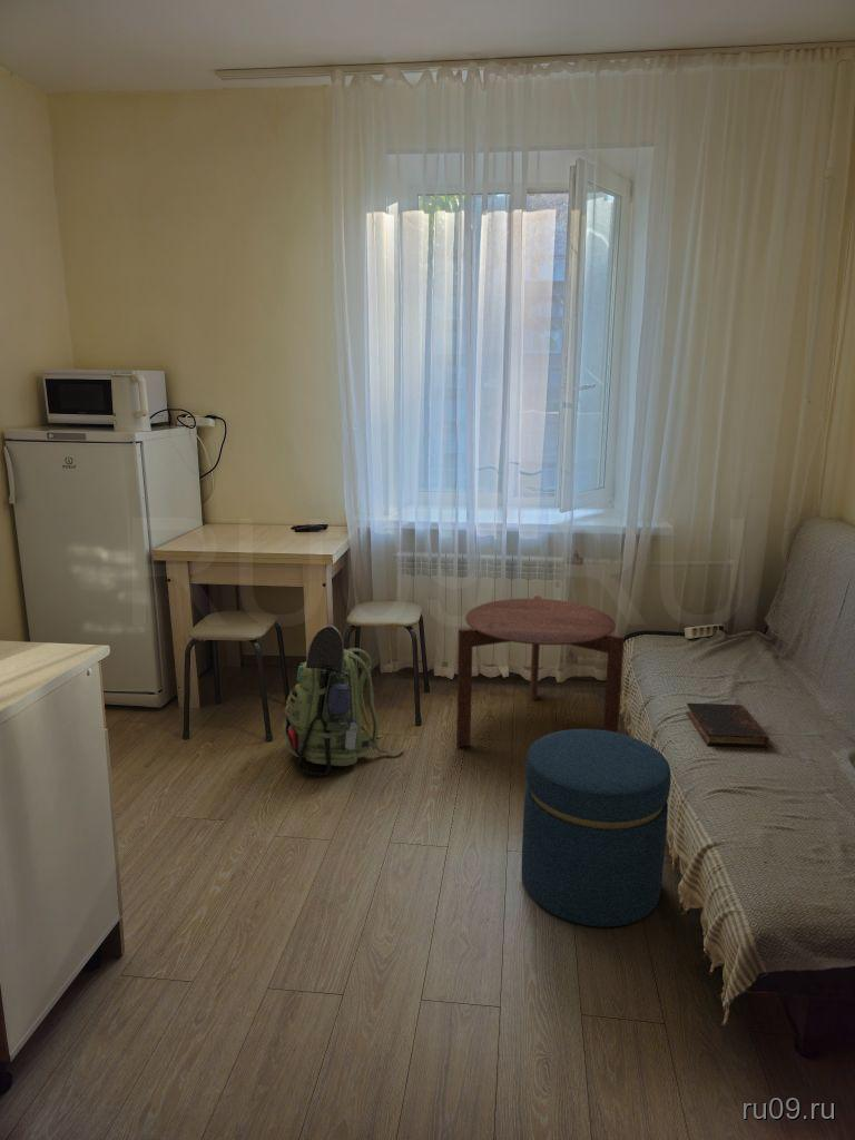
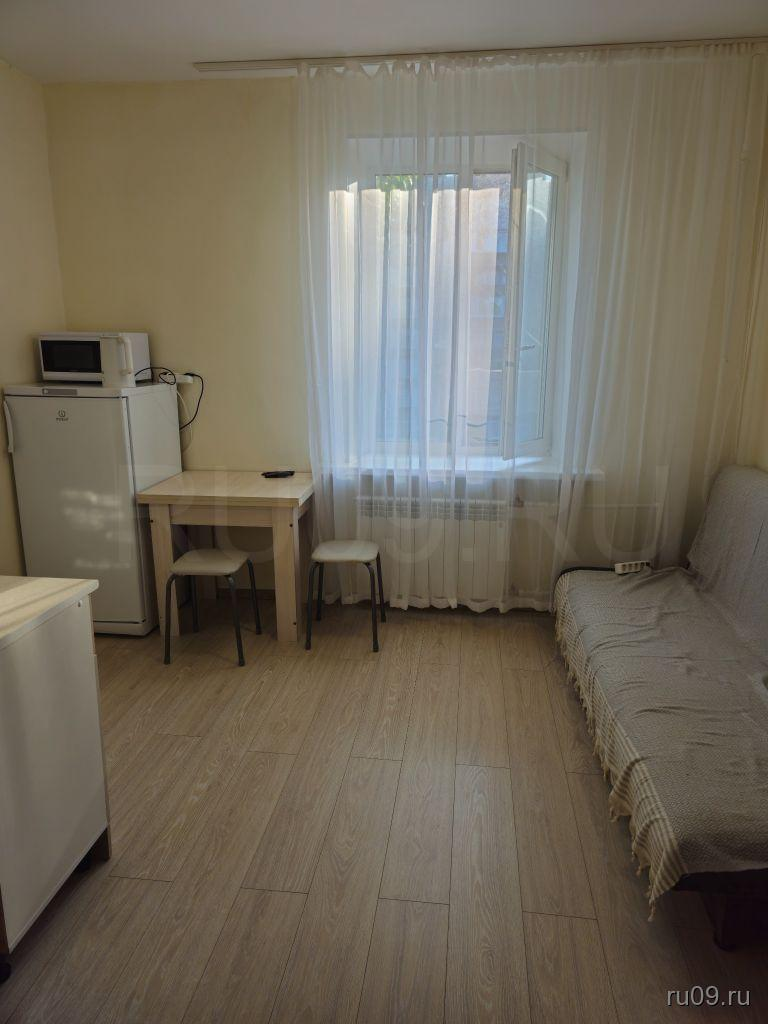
- backpack (341, 688)
- side table (537, 671)
- ottoman (593, 819)
- book (725, 724)
